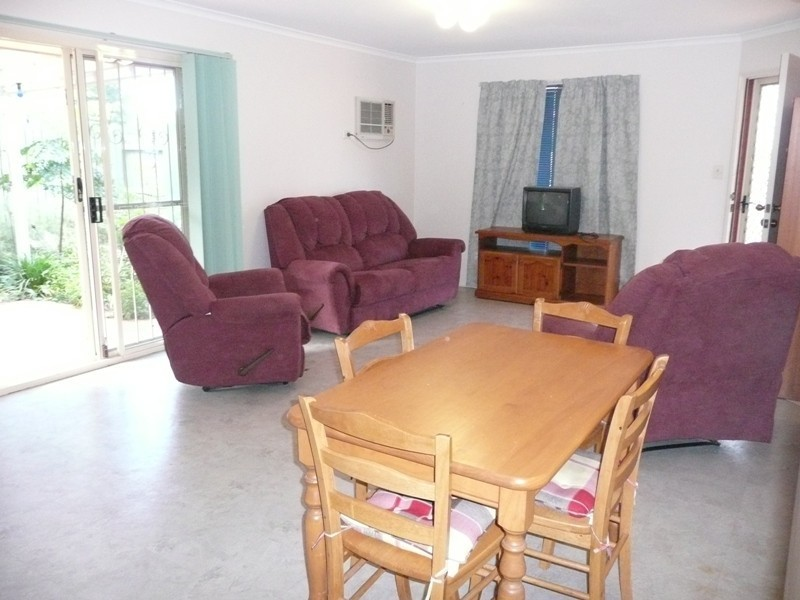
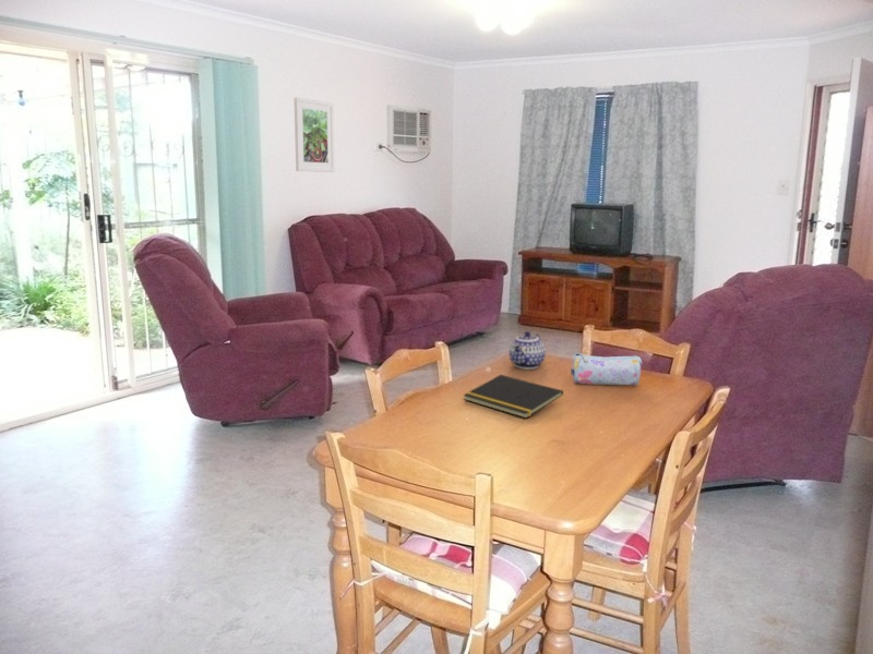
+ notepad (512, 395)
+ teapot (527, 349)
+ pencil case (606, 368)
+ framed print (314, 136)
